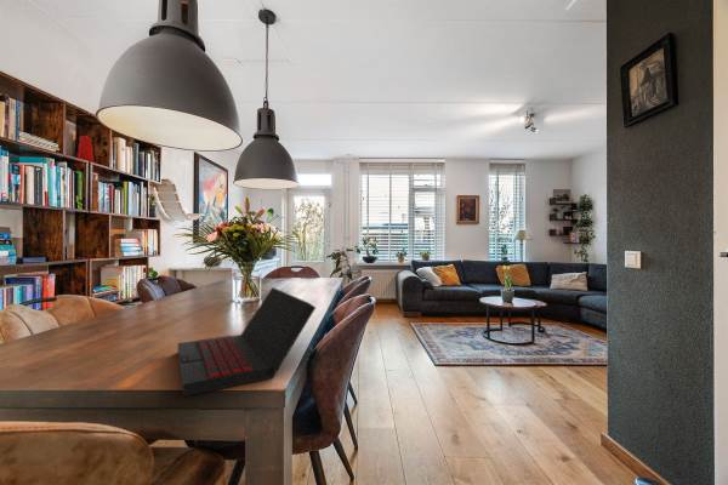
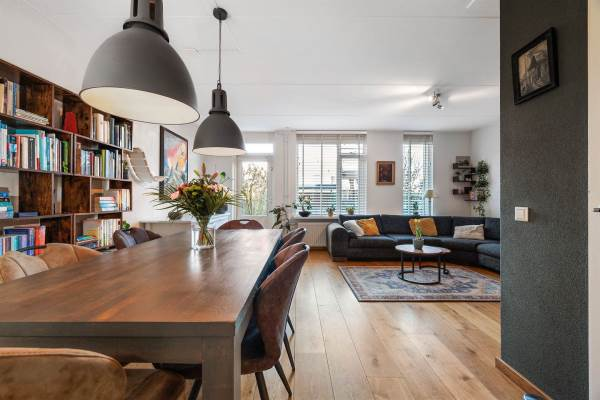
- laptop (244, 330)
